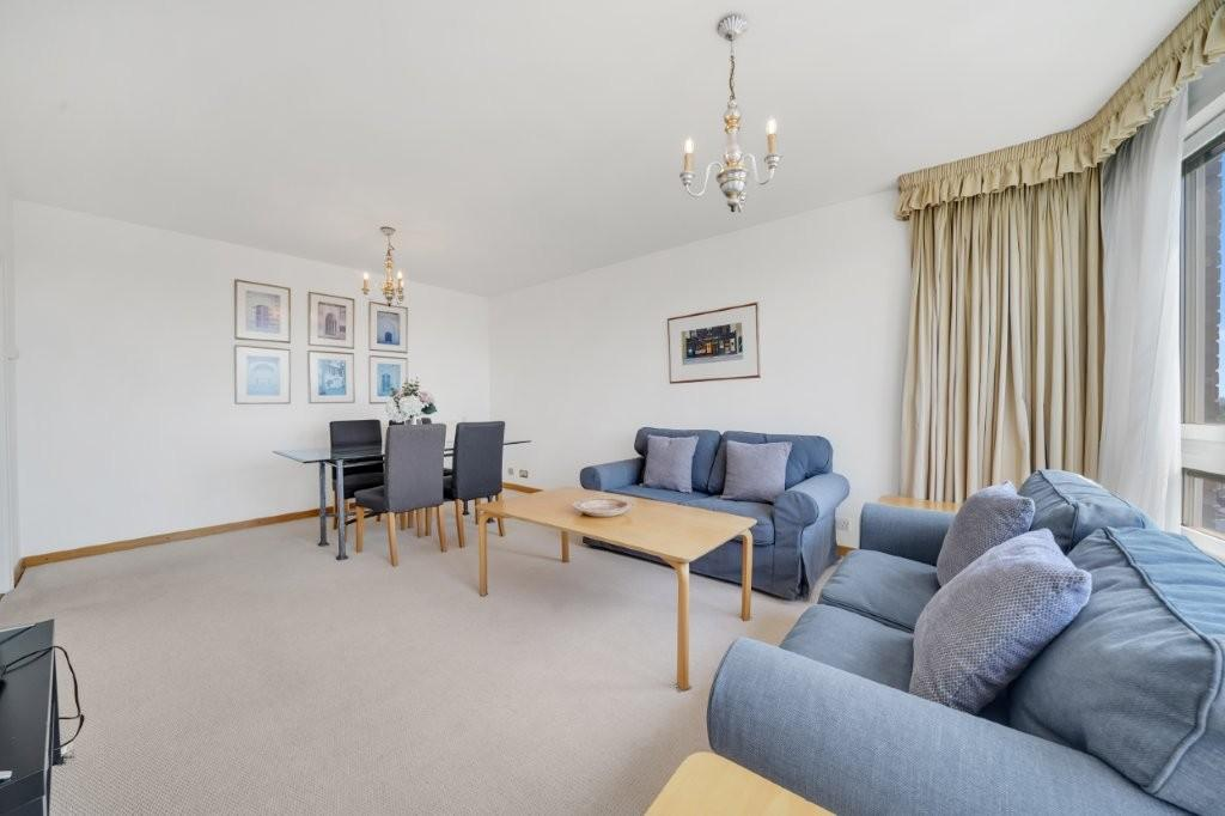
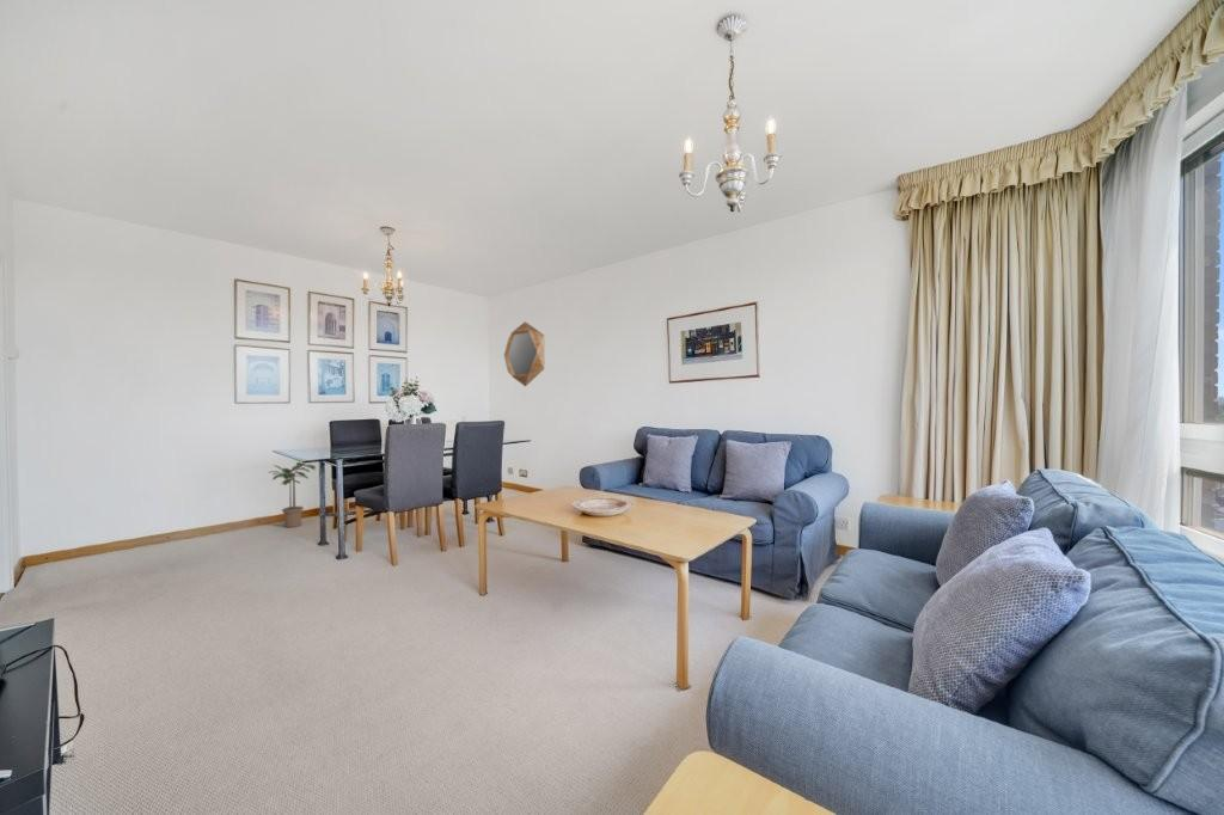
+ home mirror (522, 354)
+ potted plant (293, 491)
